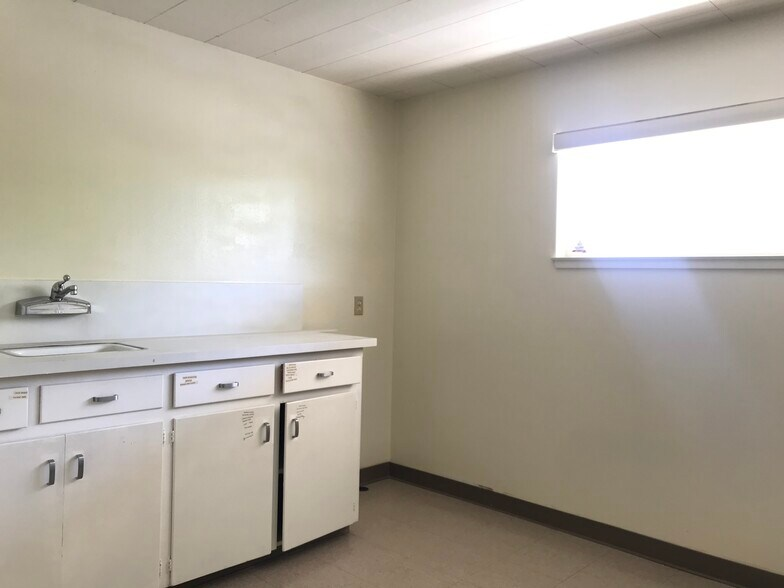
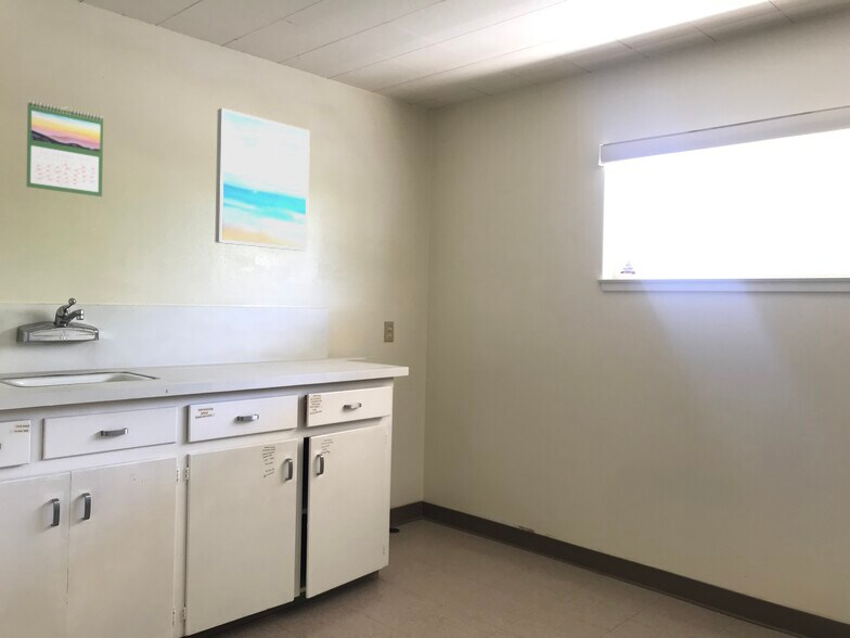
+ wall art (265, 183)
+ calendar (66, 149)
